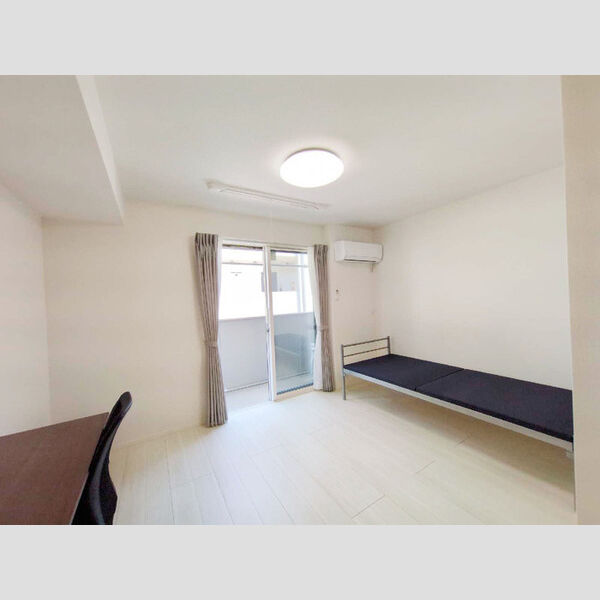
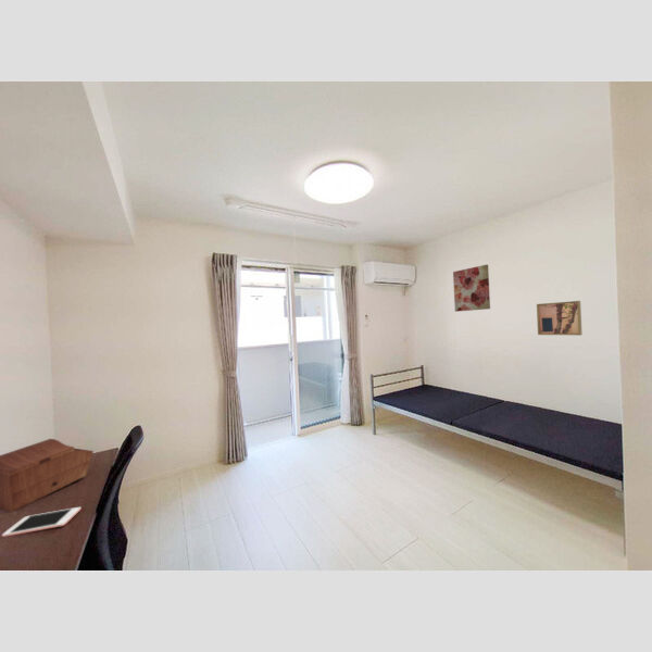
+ wall art (557, 318)
+ cell phone (43, 521)
+ sewing box (43, 466)
+ wall art (471, 289)
